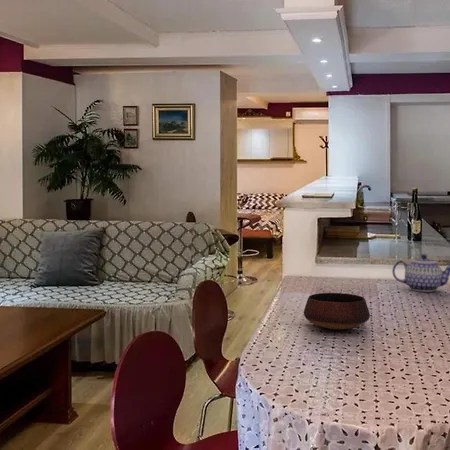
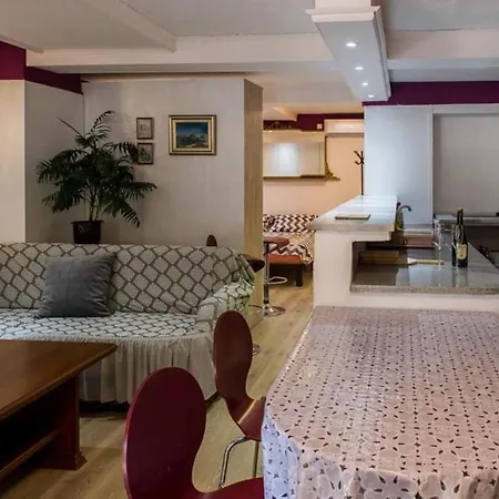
- teapot (423, 272)
- bowl (336, 312)
